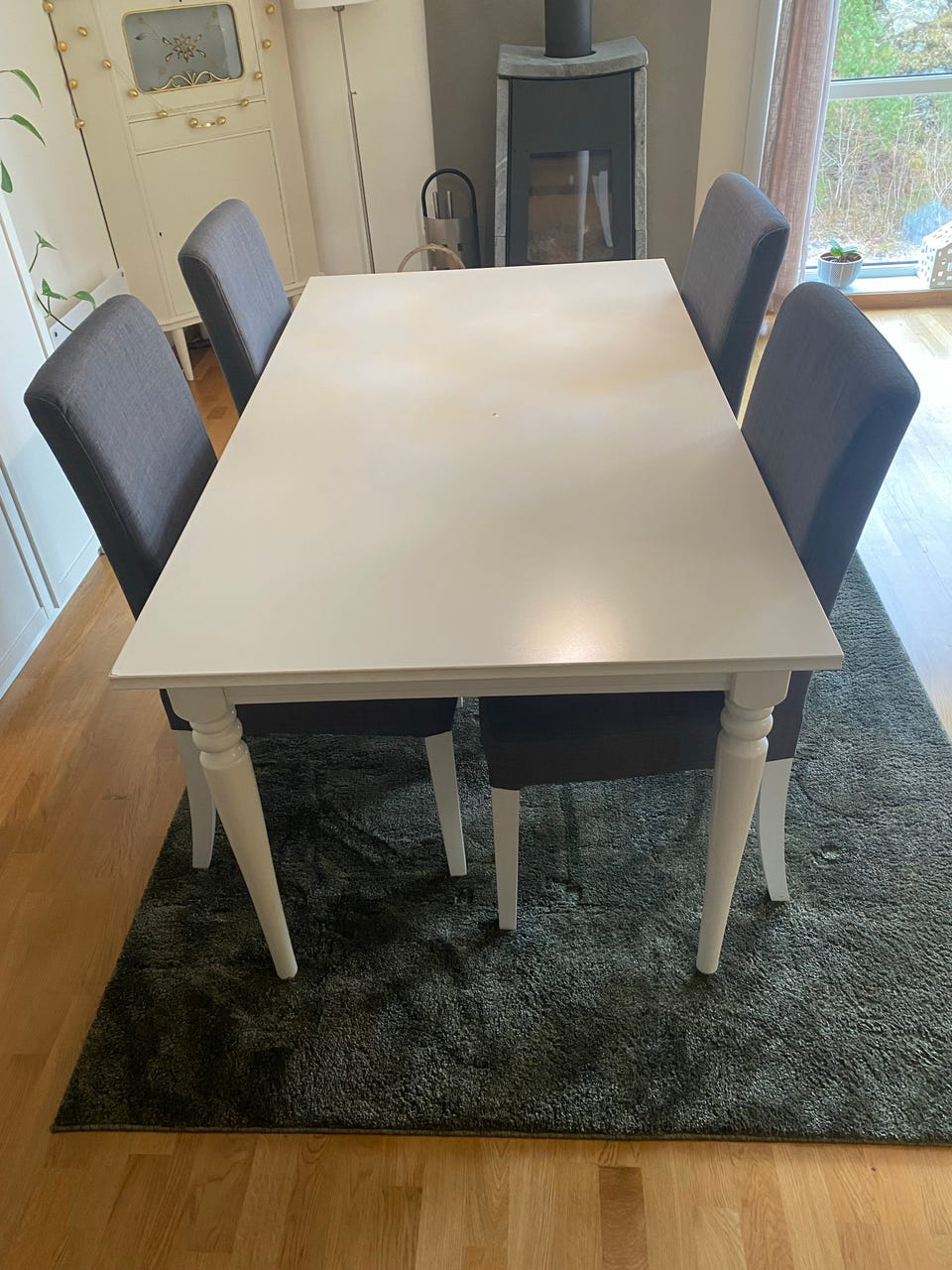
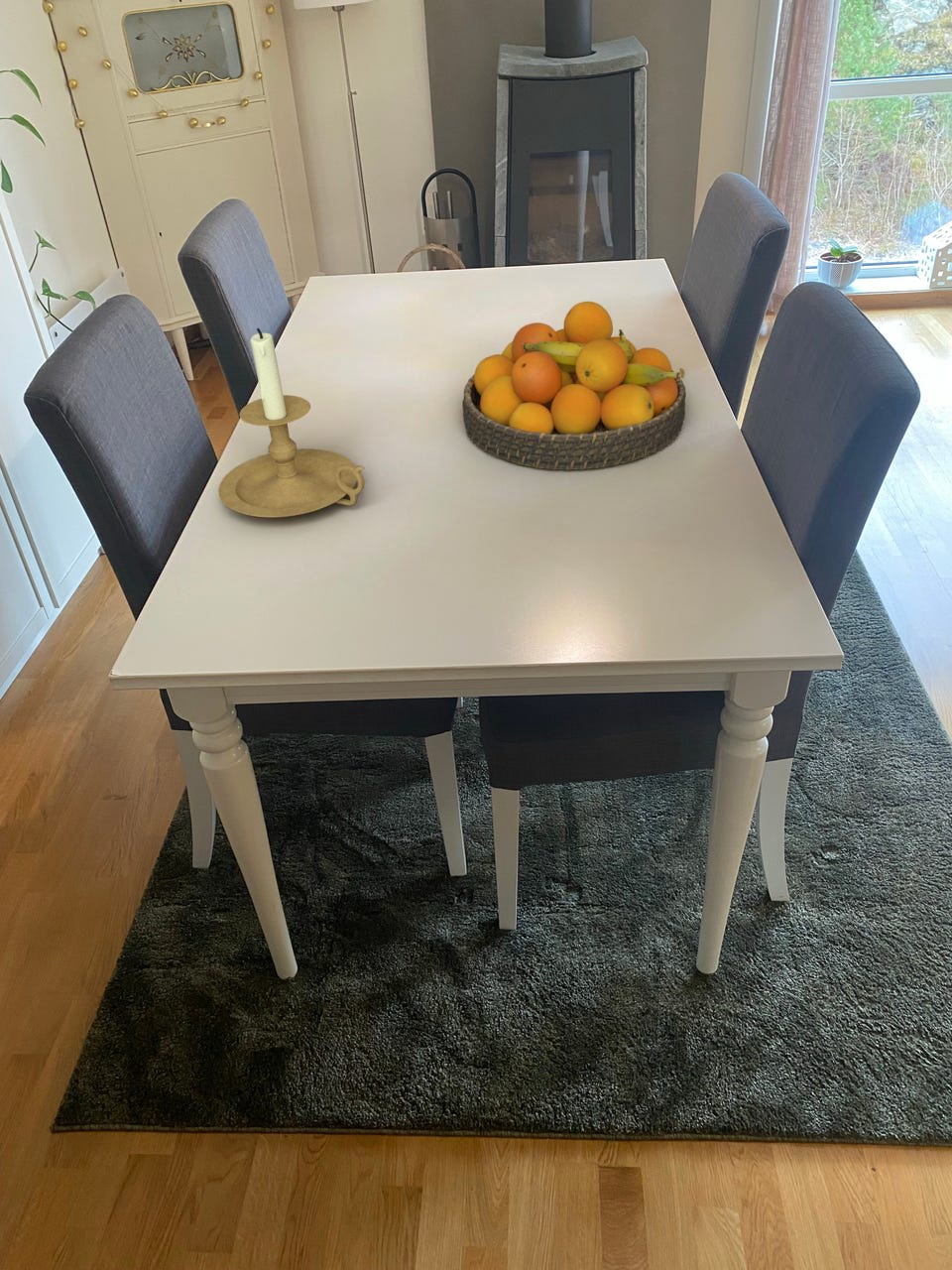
+ fruit bowl (572, 373)
+ candle holder (276, 417)
